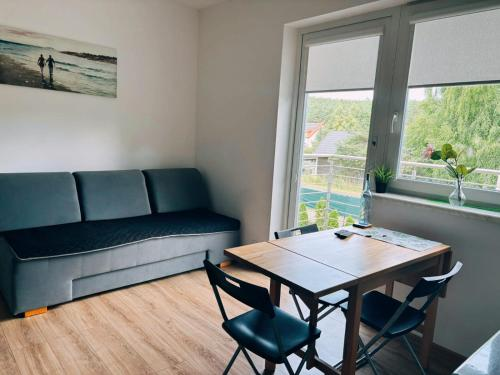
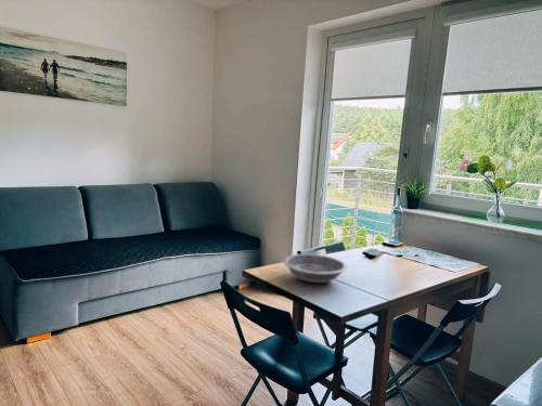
+ bowl (314, 271)
